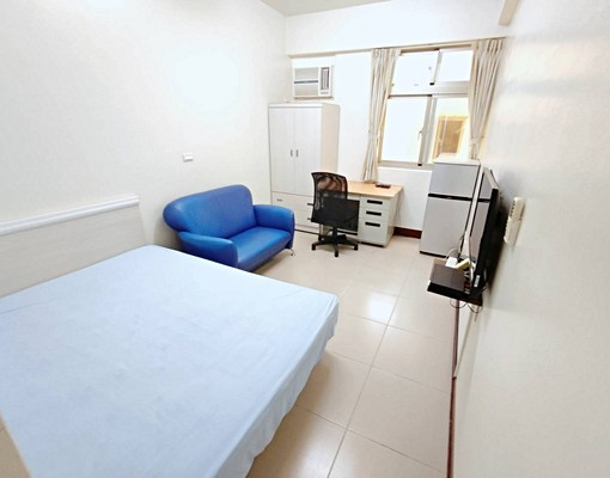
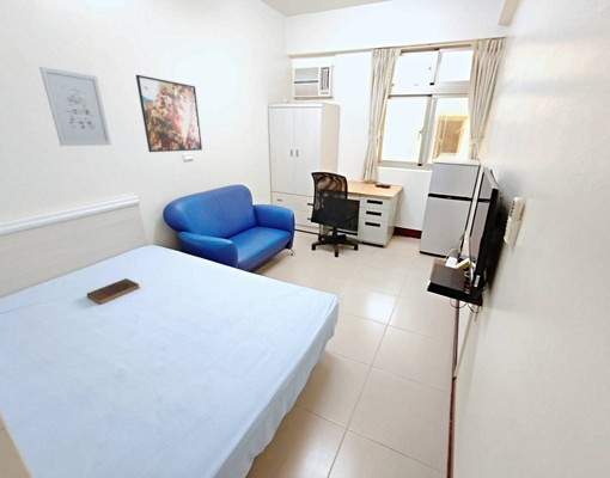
+ wall art (79, 110)
+ book (114, 290)
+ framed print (172, 117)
